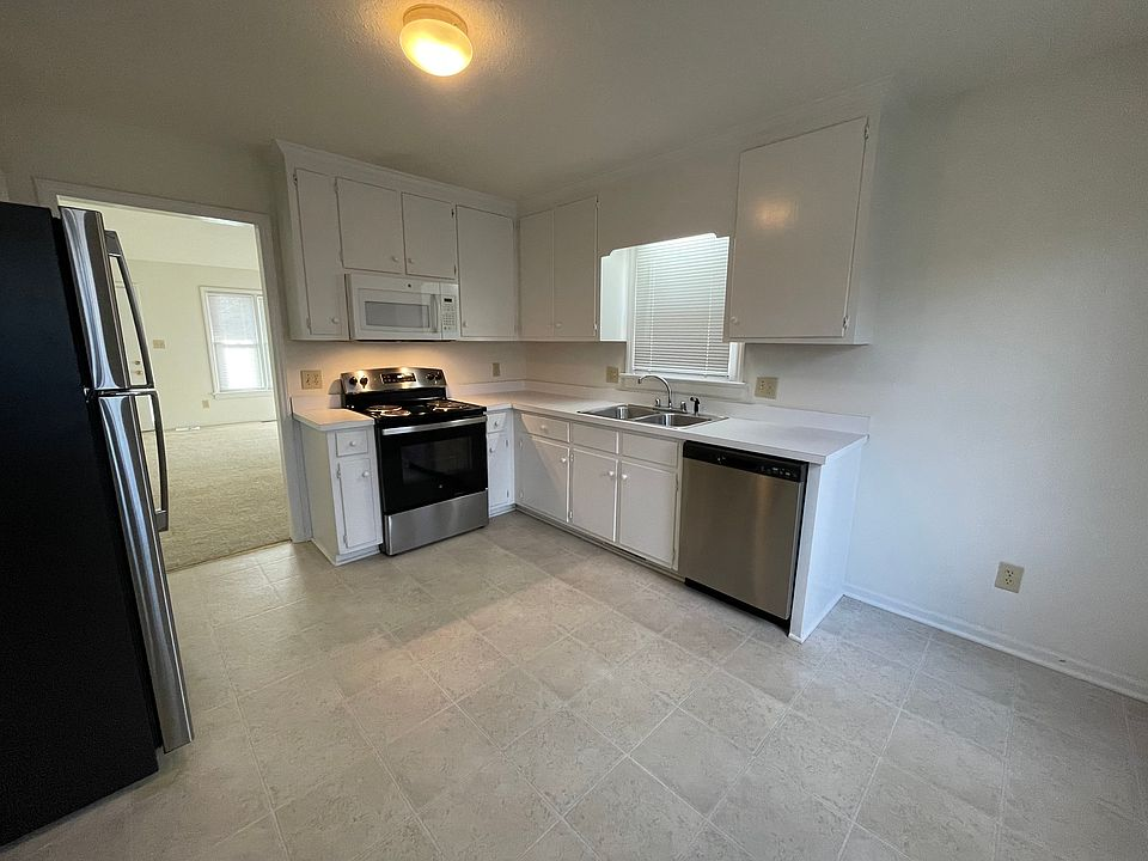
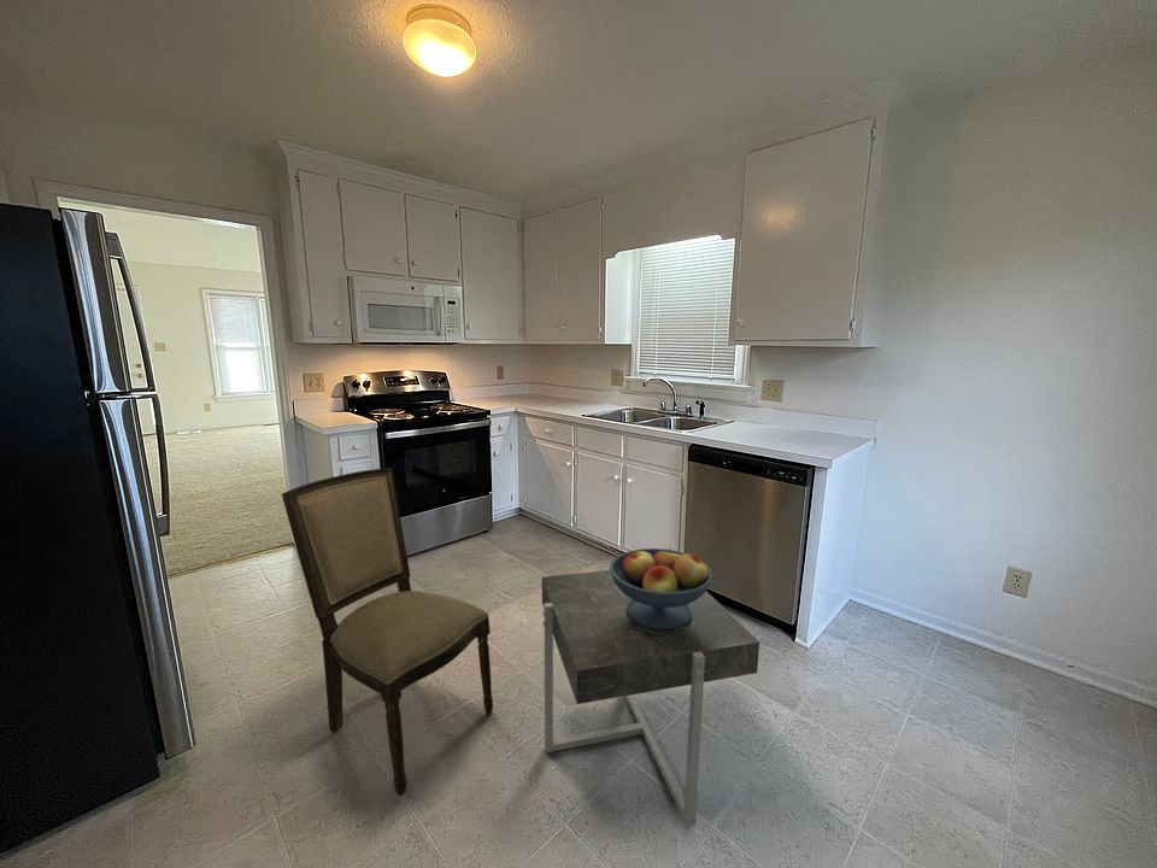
+ side table (630, 680)
+ dining chair (394, 609)
+ fruit bowl (659, 581)
